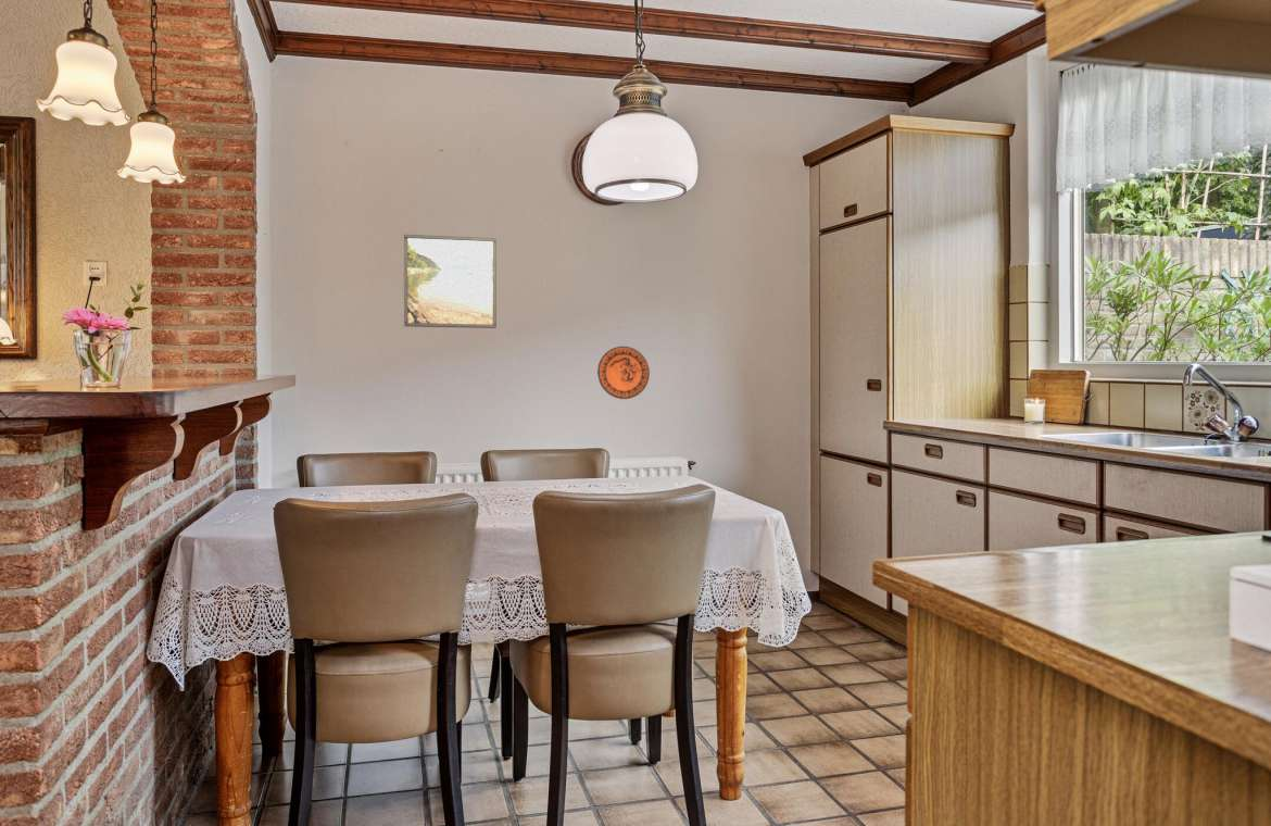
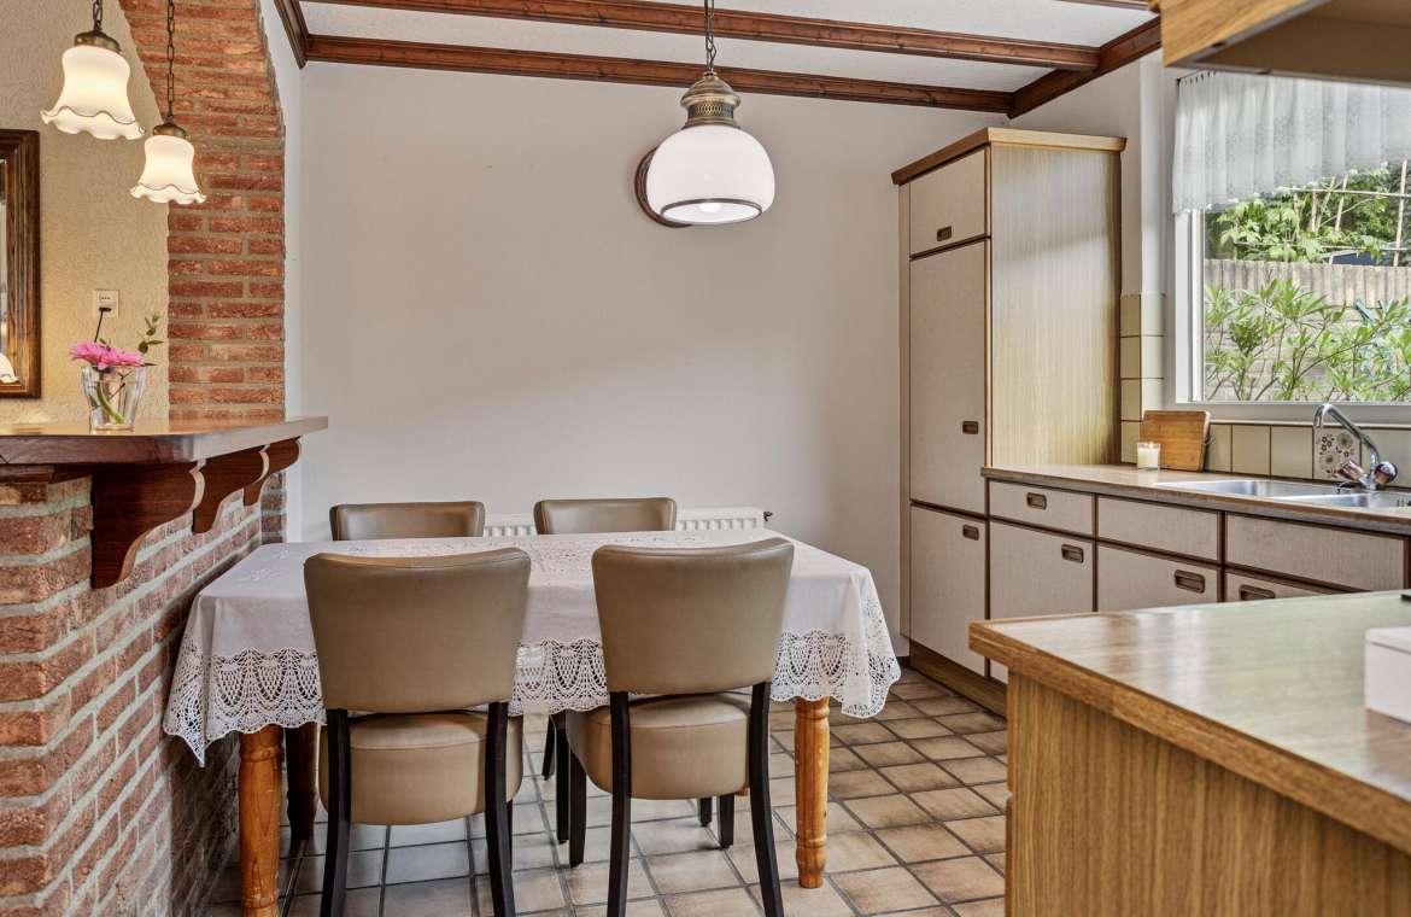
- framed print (450, 281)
- decorative plate (622, 372)
